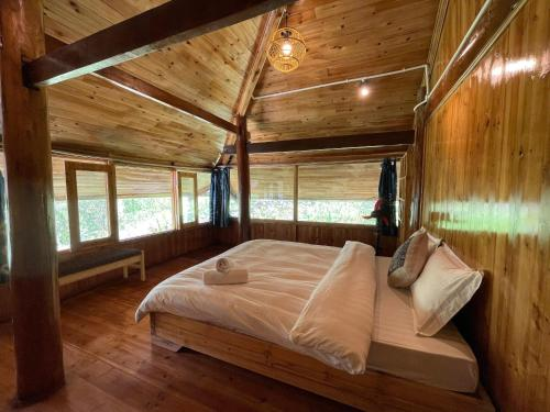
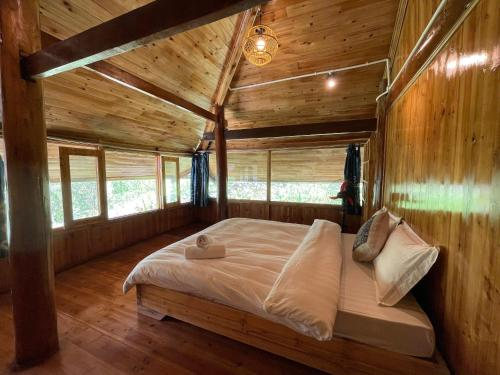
- bench (90, 275)
